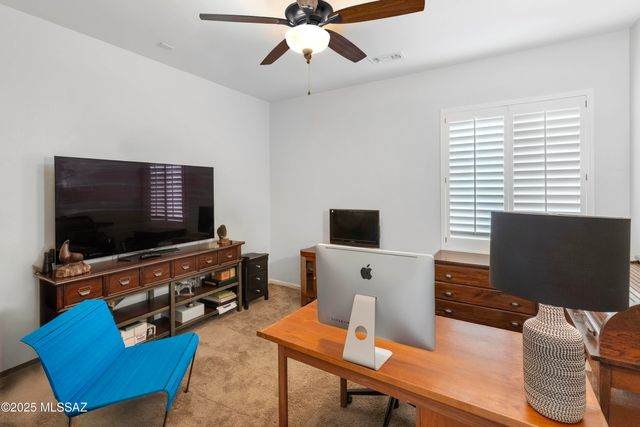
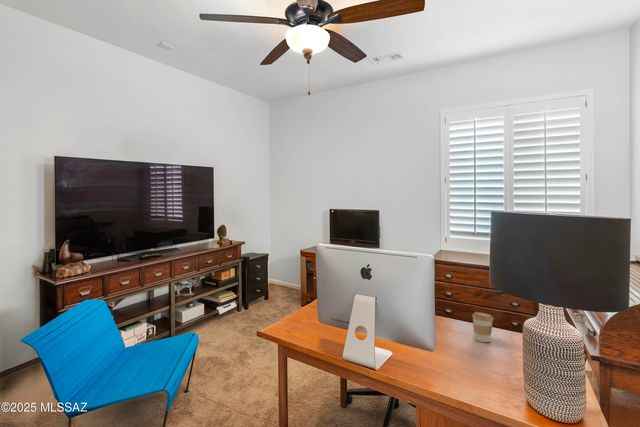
+ coffee cup (482, 326)
